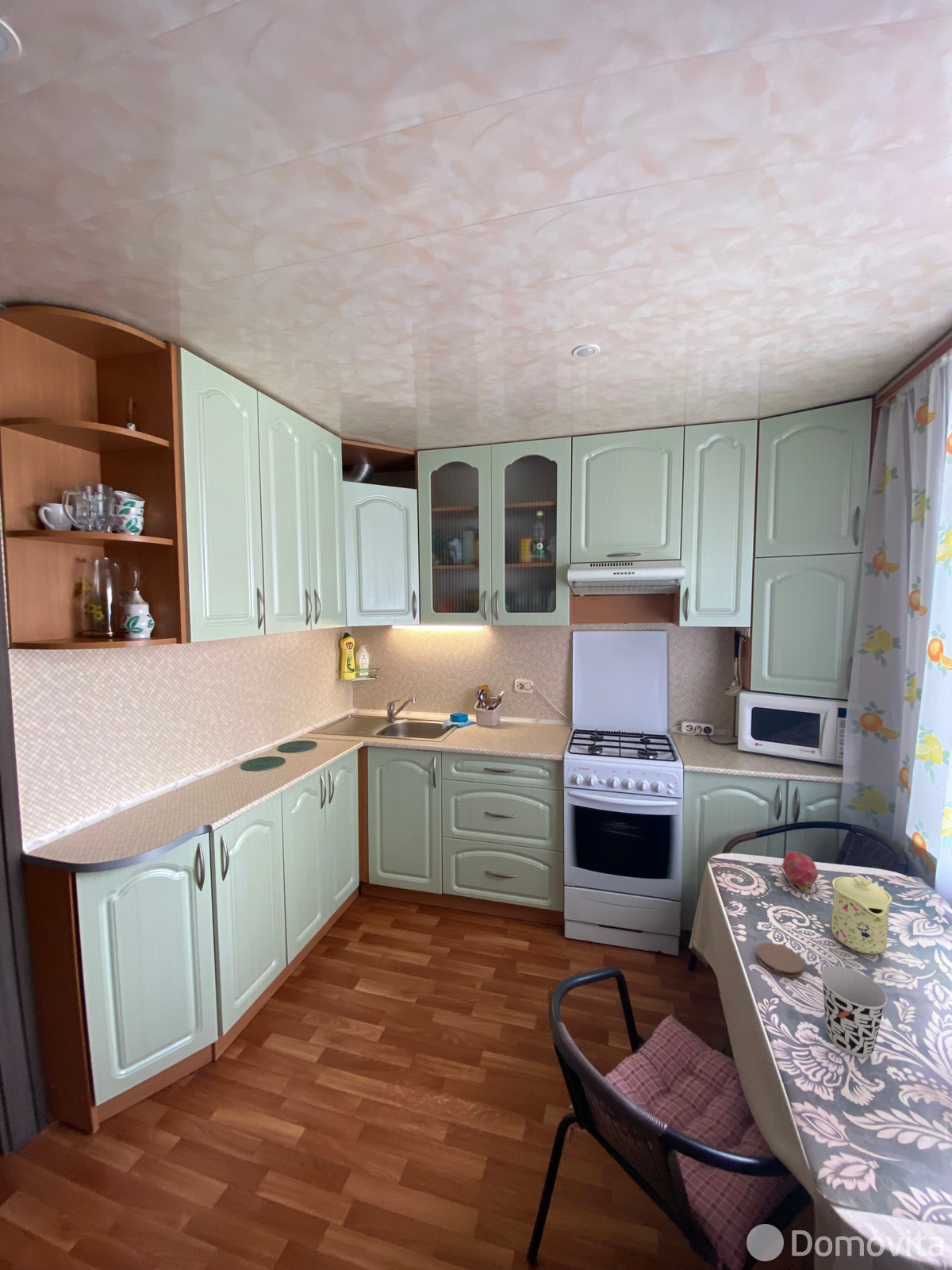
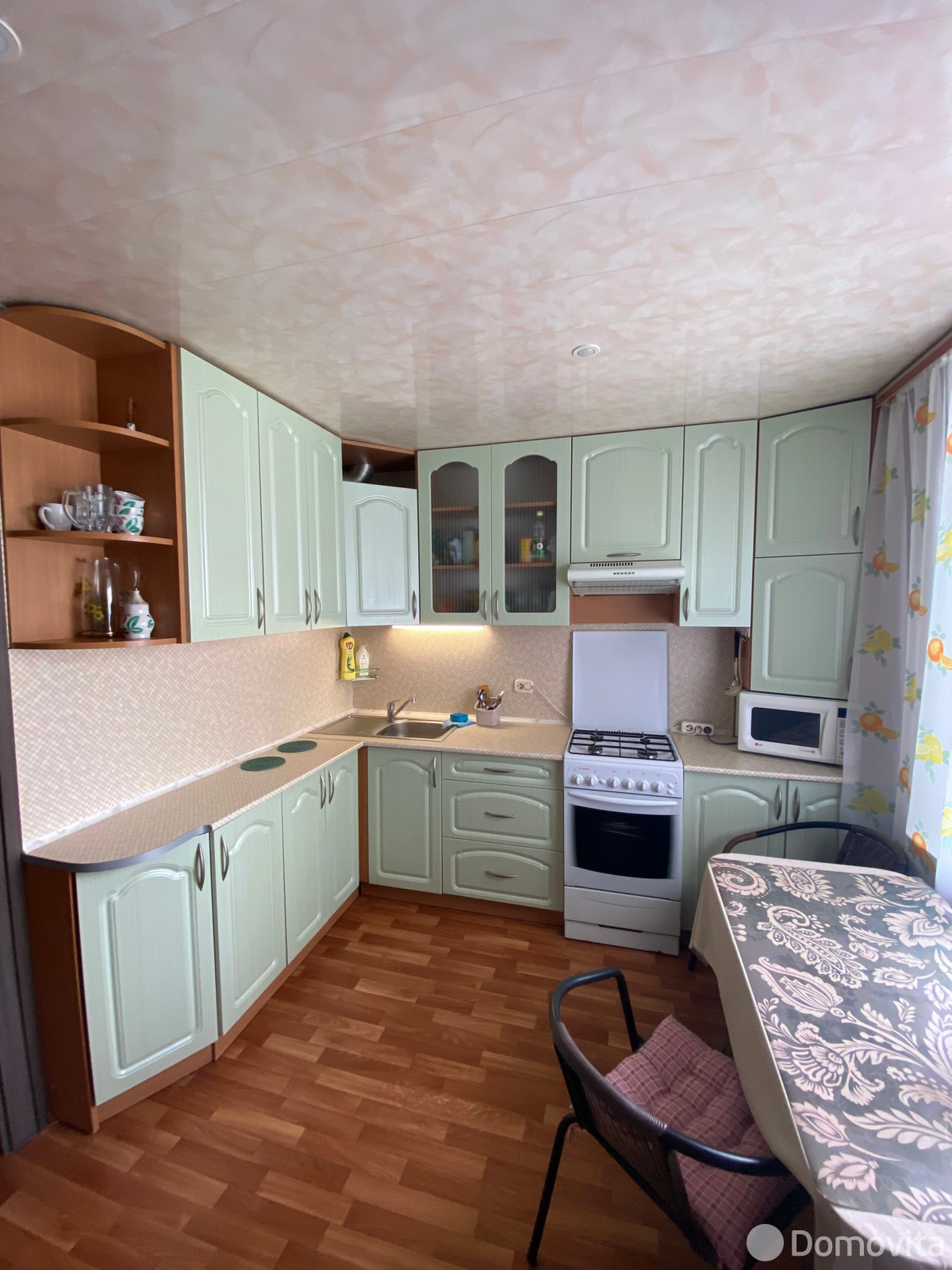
- cup (850, 1013)
- mug (858, 910)
- coaster (779, 959)
- fruit (799, 868)
